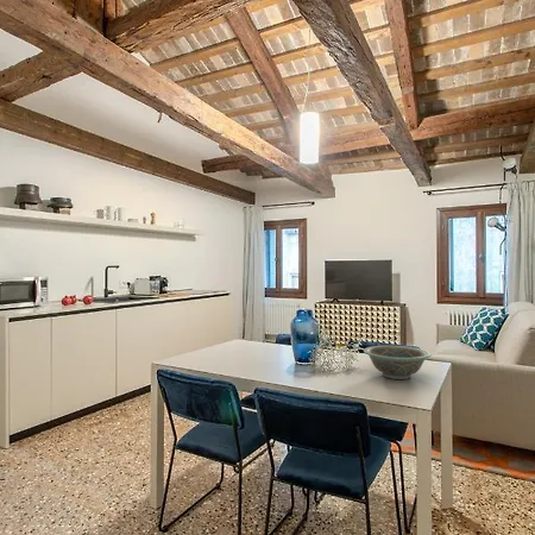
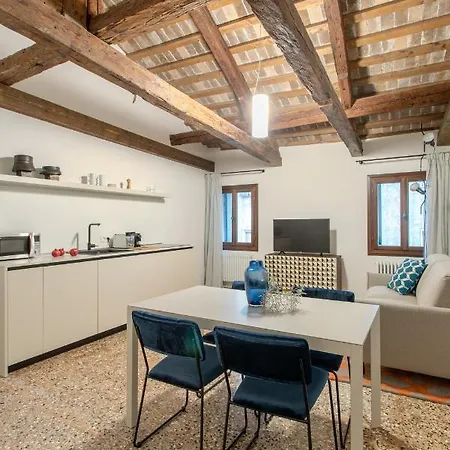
- decorative bowl (396, 363)
